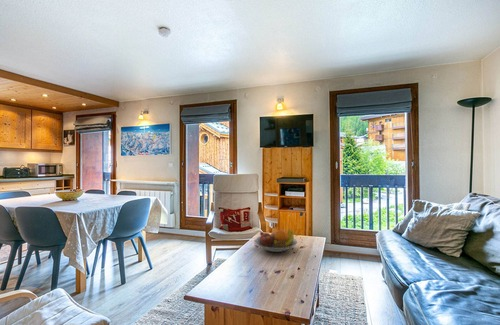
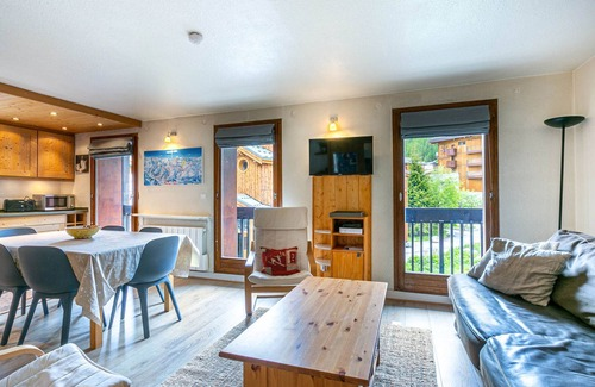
- fruit bowl (275, 239)
